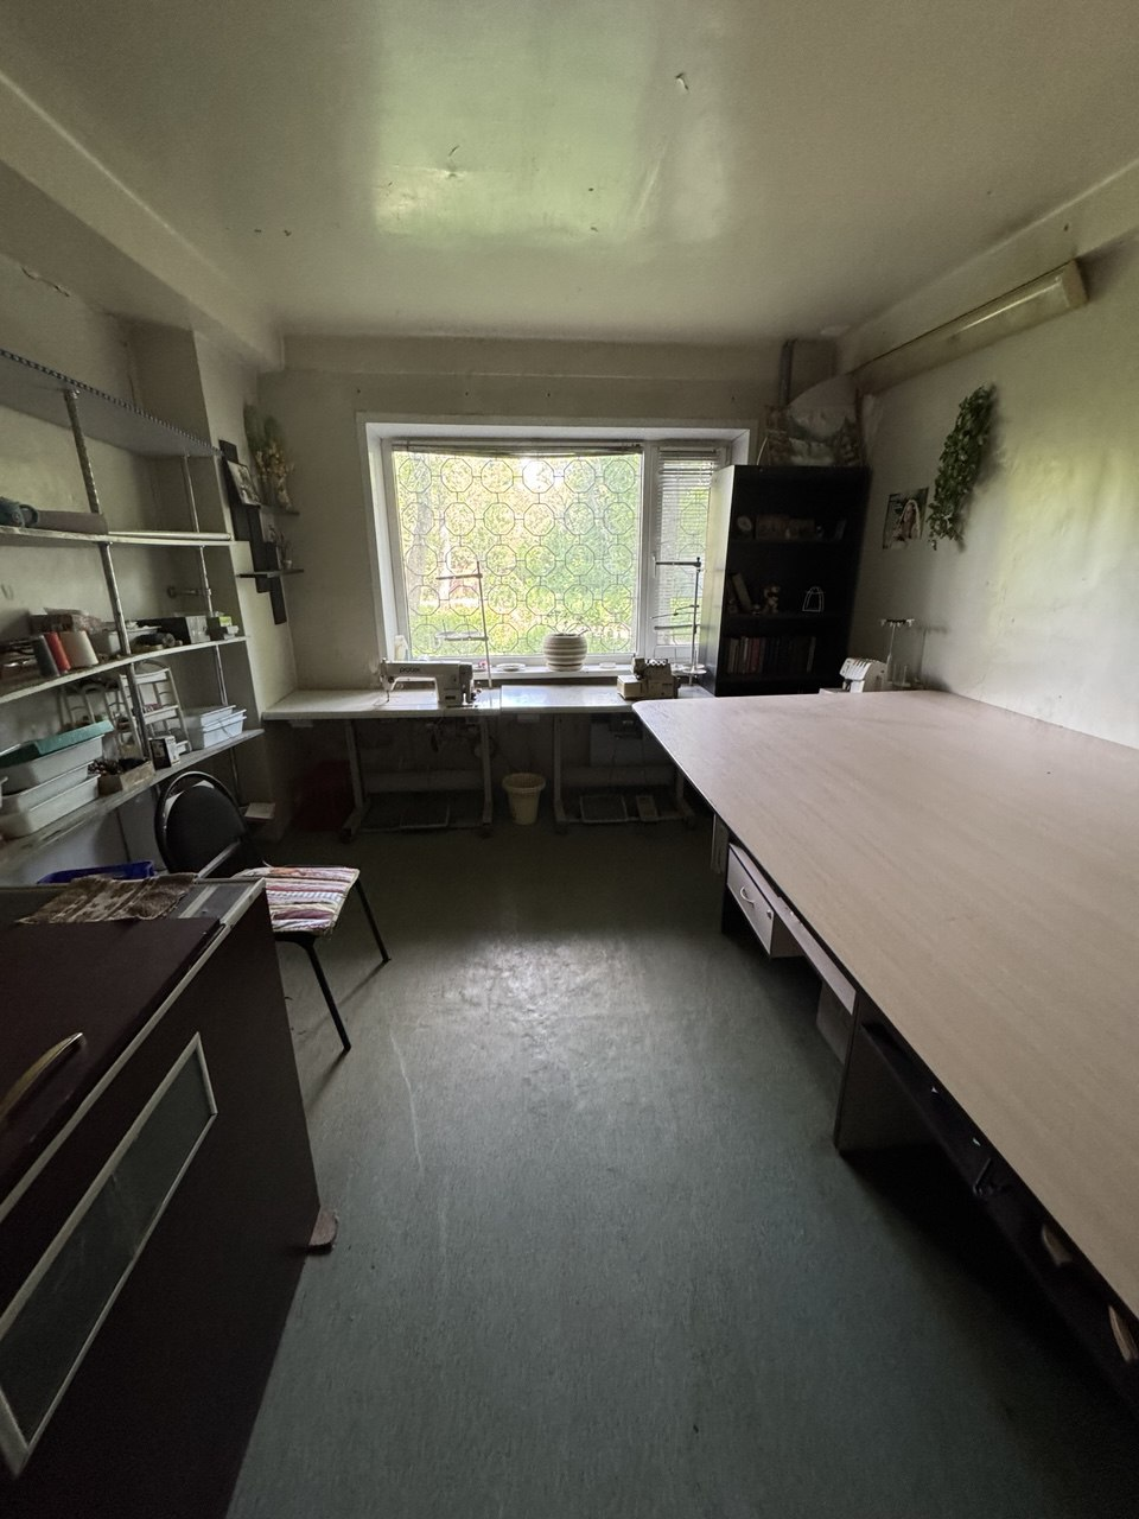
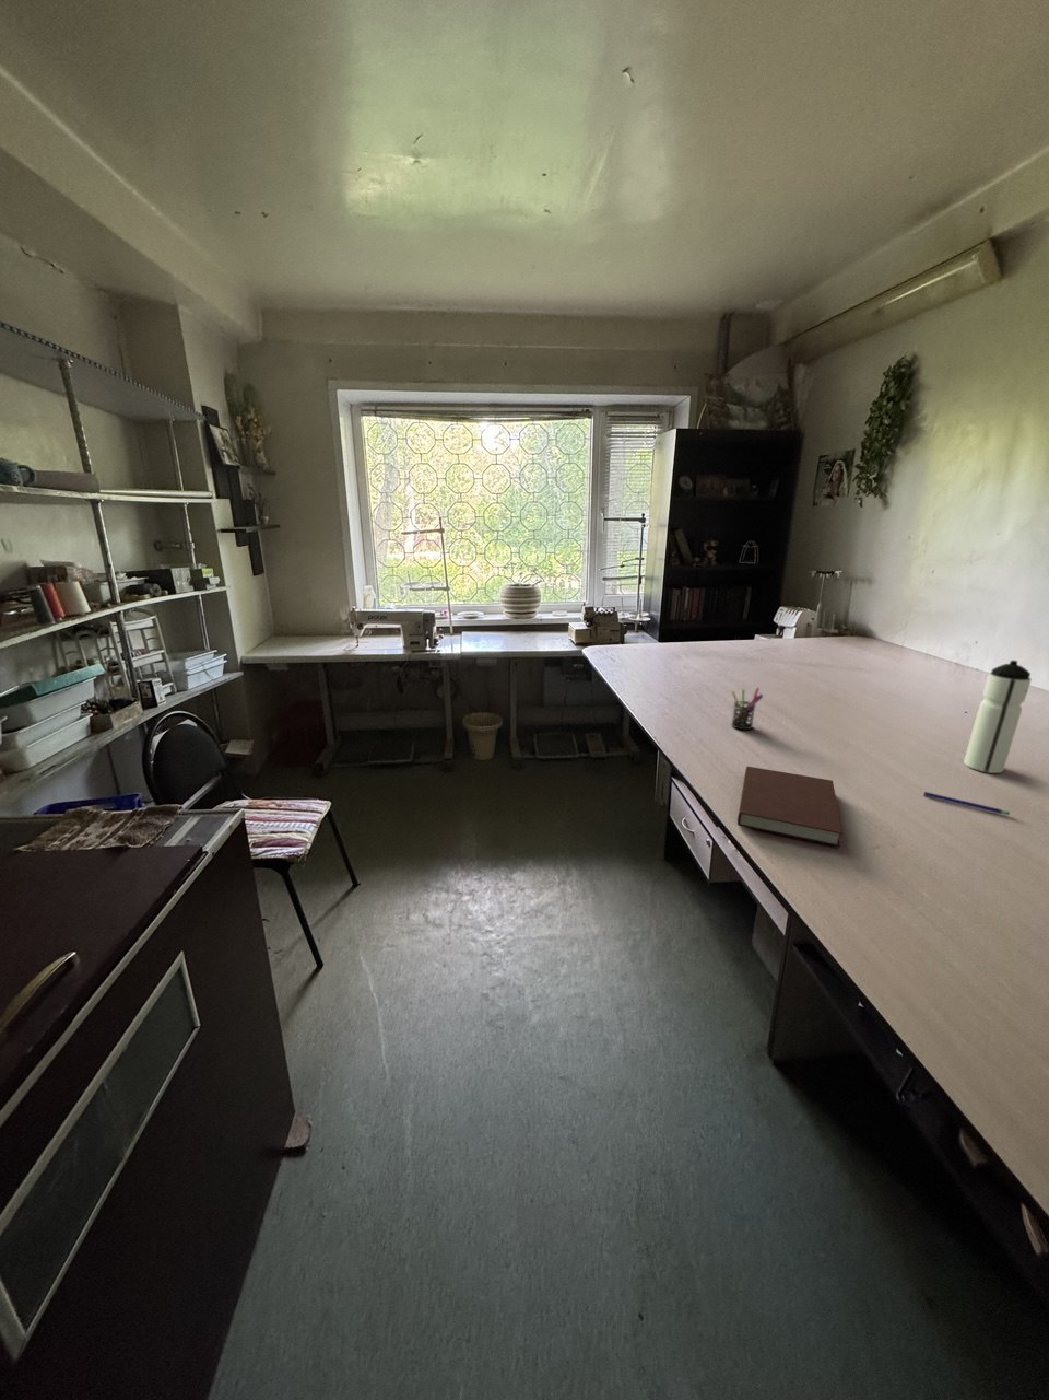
+ notebook (787, 800)
+ pen holder (744, 707)
+ pen (965, 803)
+ water bottle (997, 715)
